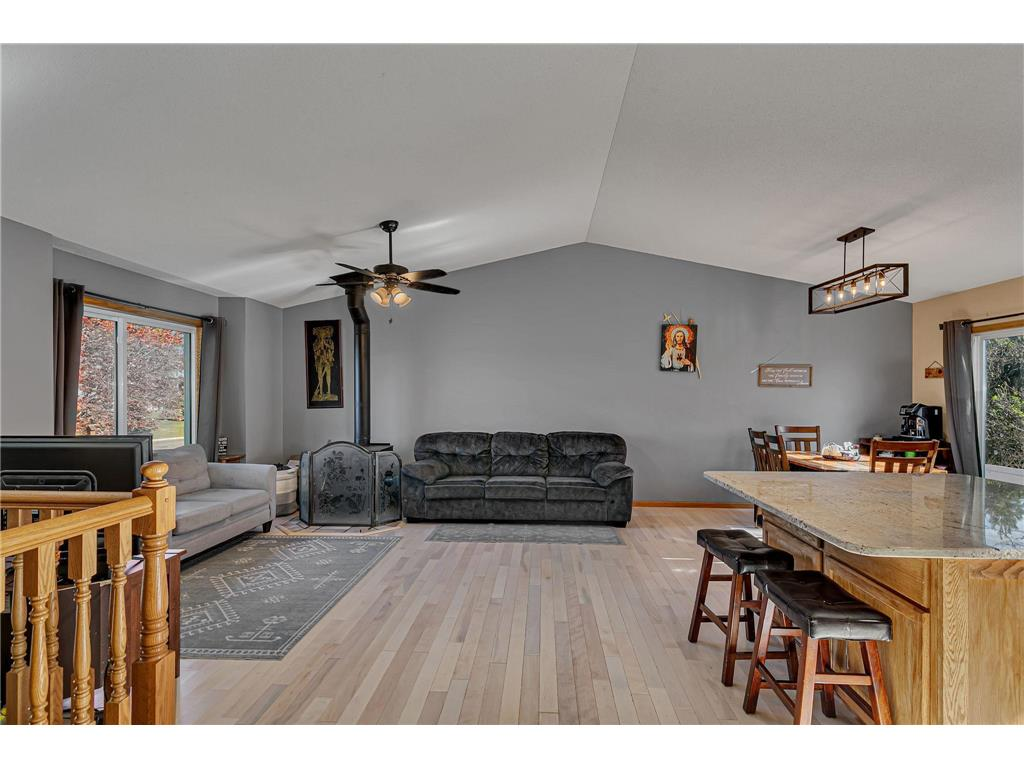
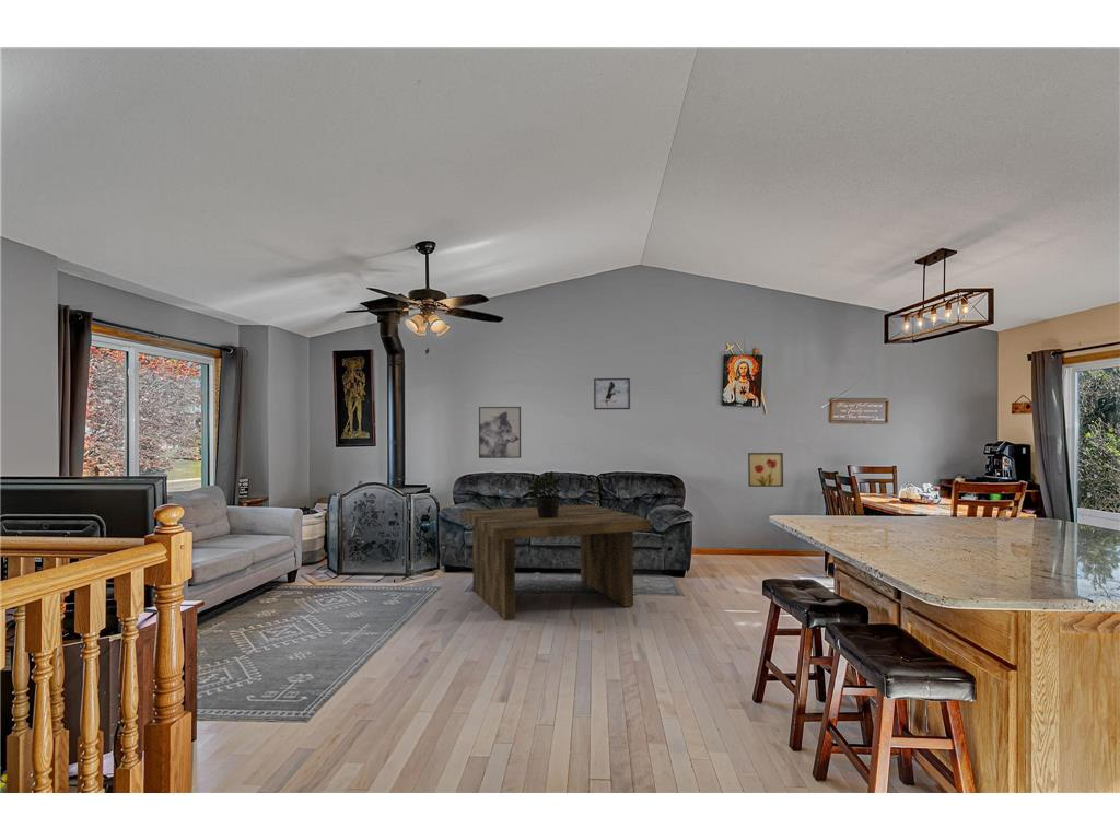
+ wall art (765, 469)
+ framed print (611, 394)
+ wall art (500, 432)
+ potted plant (548, 493)
+ coffee table (550, 536)
